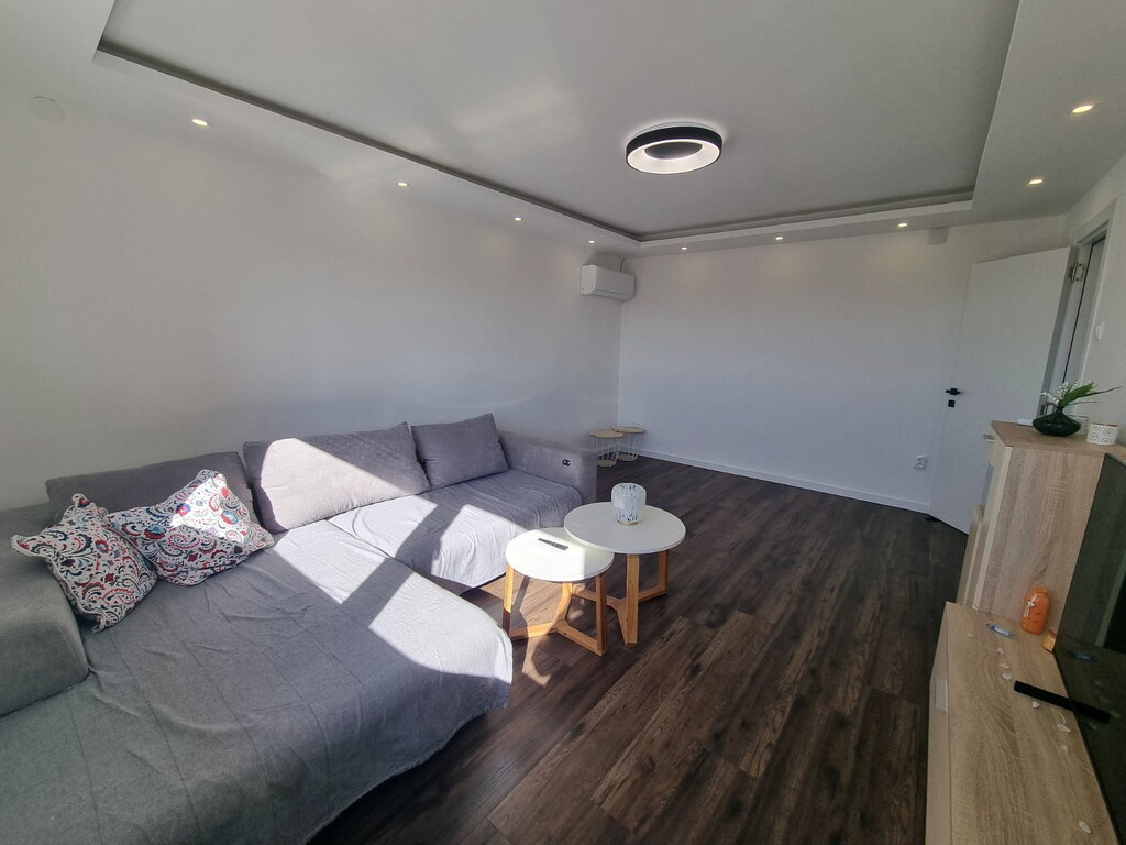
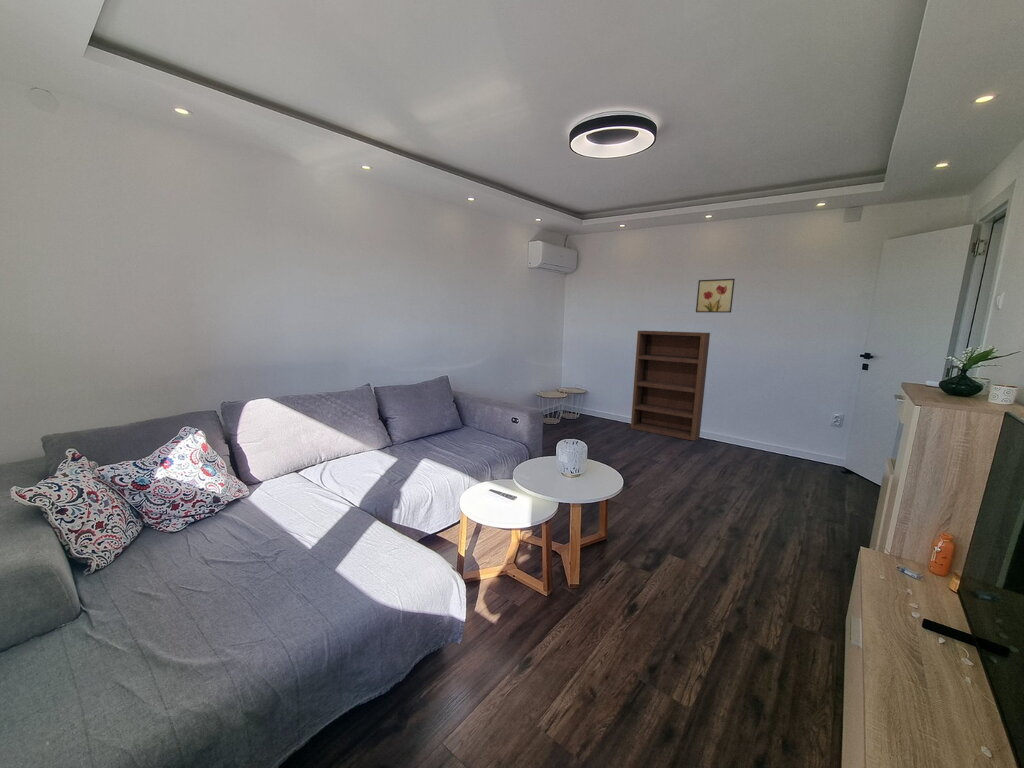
+ wall art (714, 296)
+ bookcase (668, 383)
